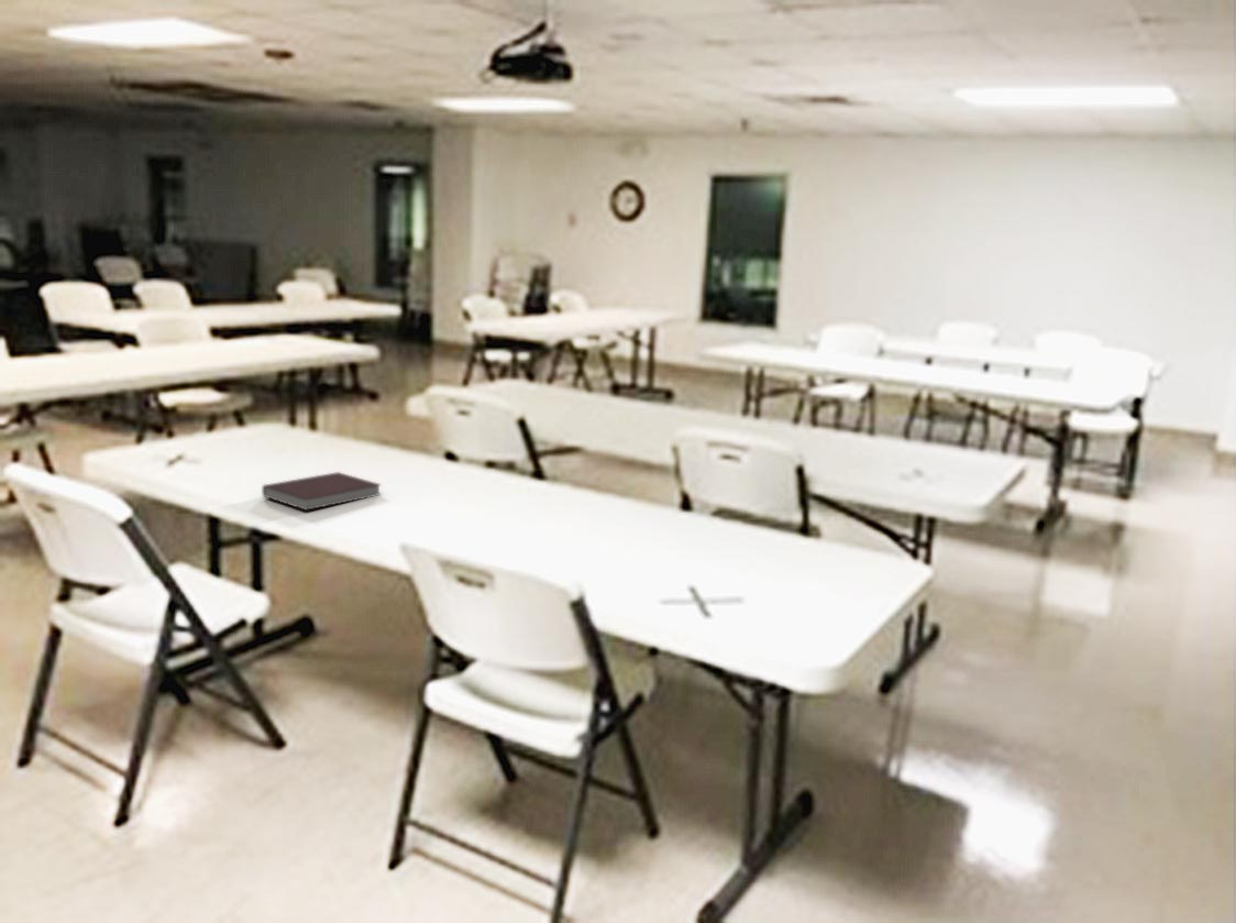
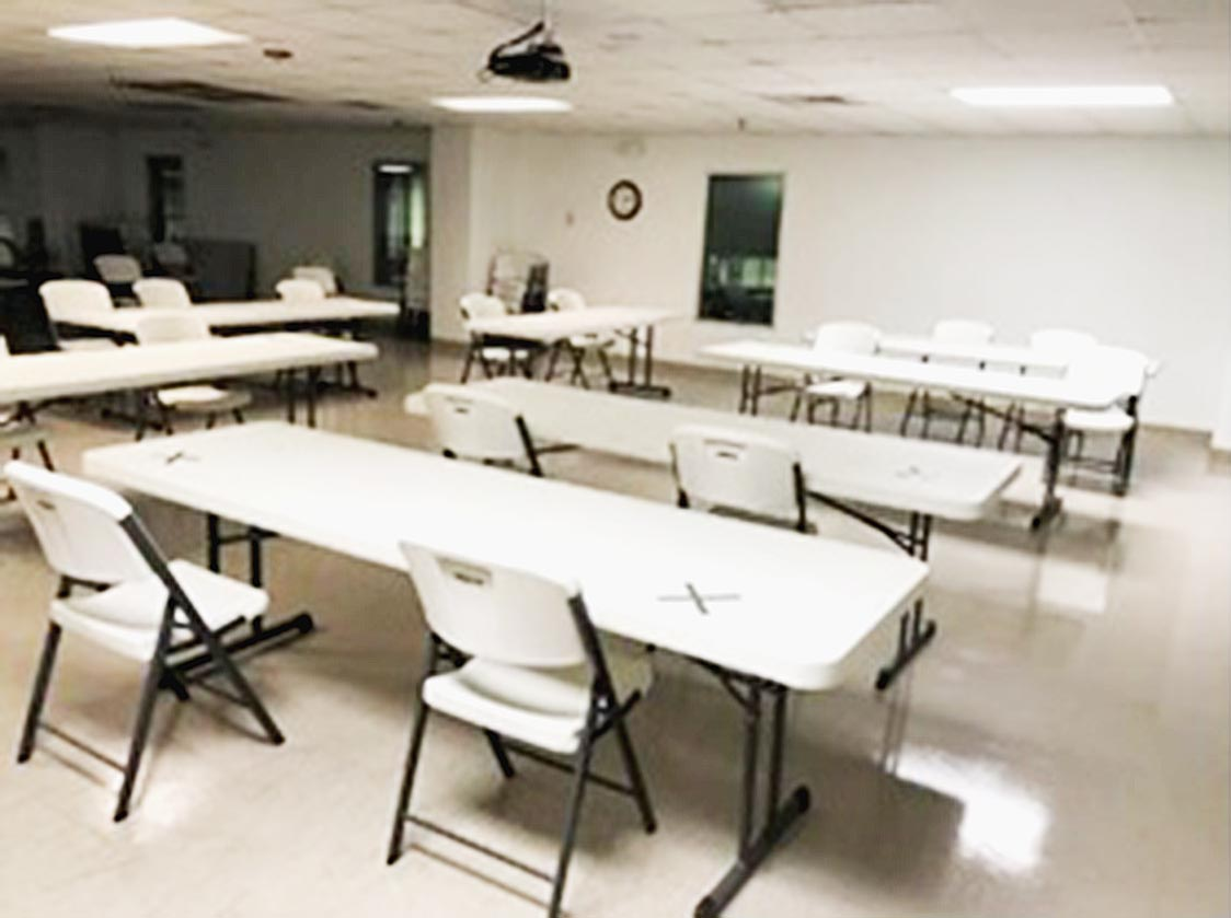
- notebook (322, 490)
